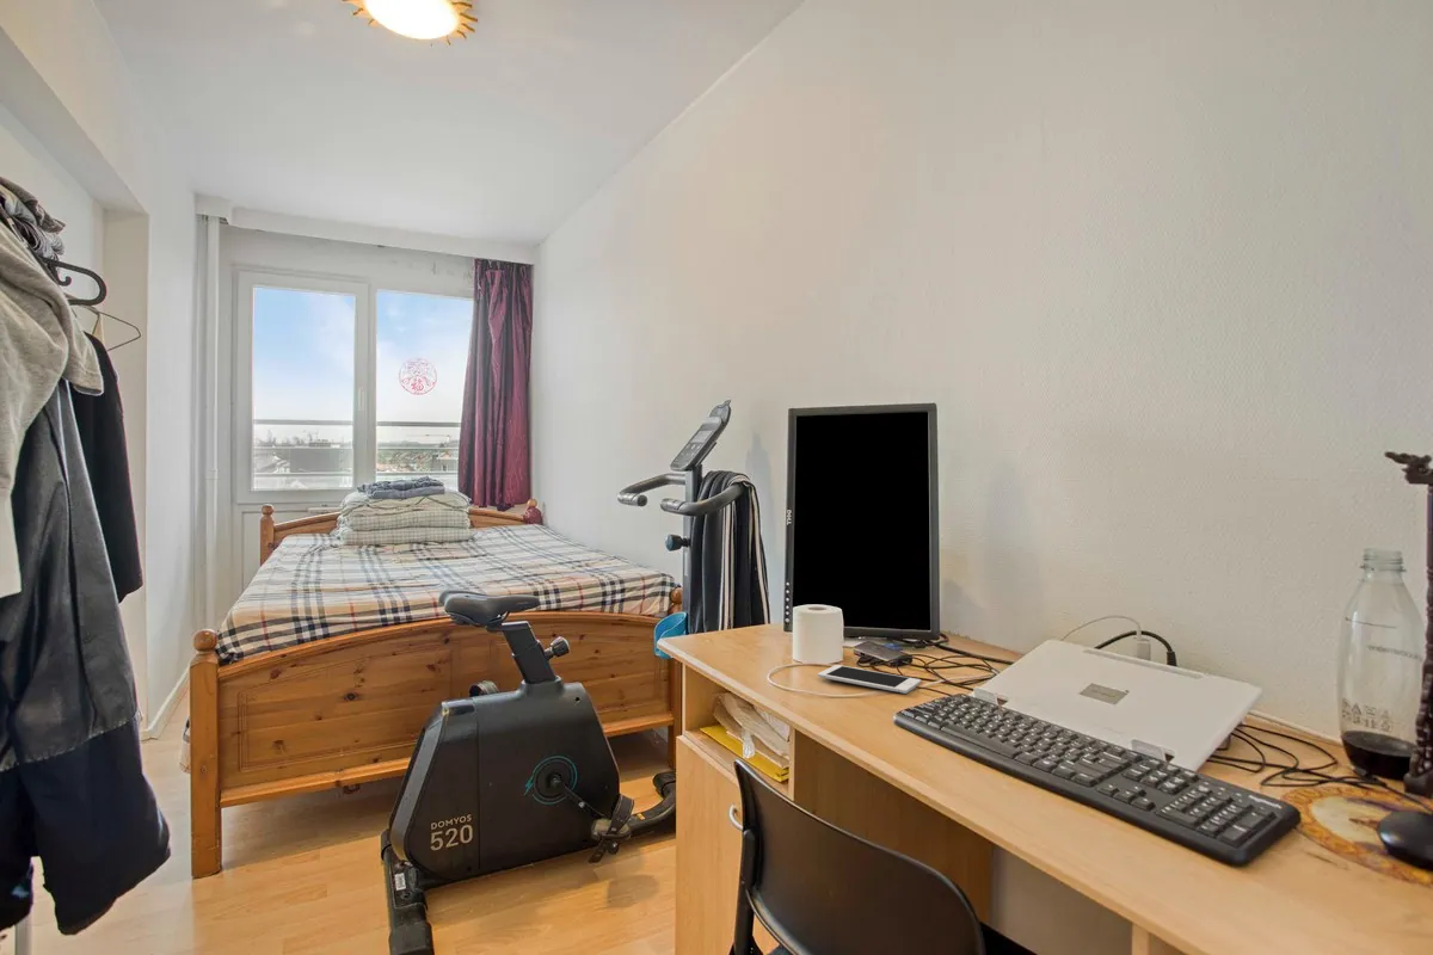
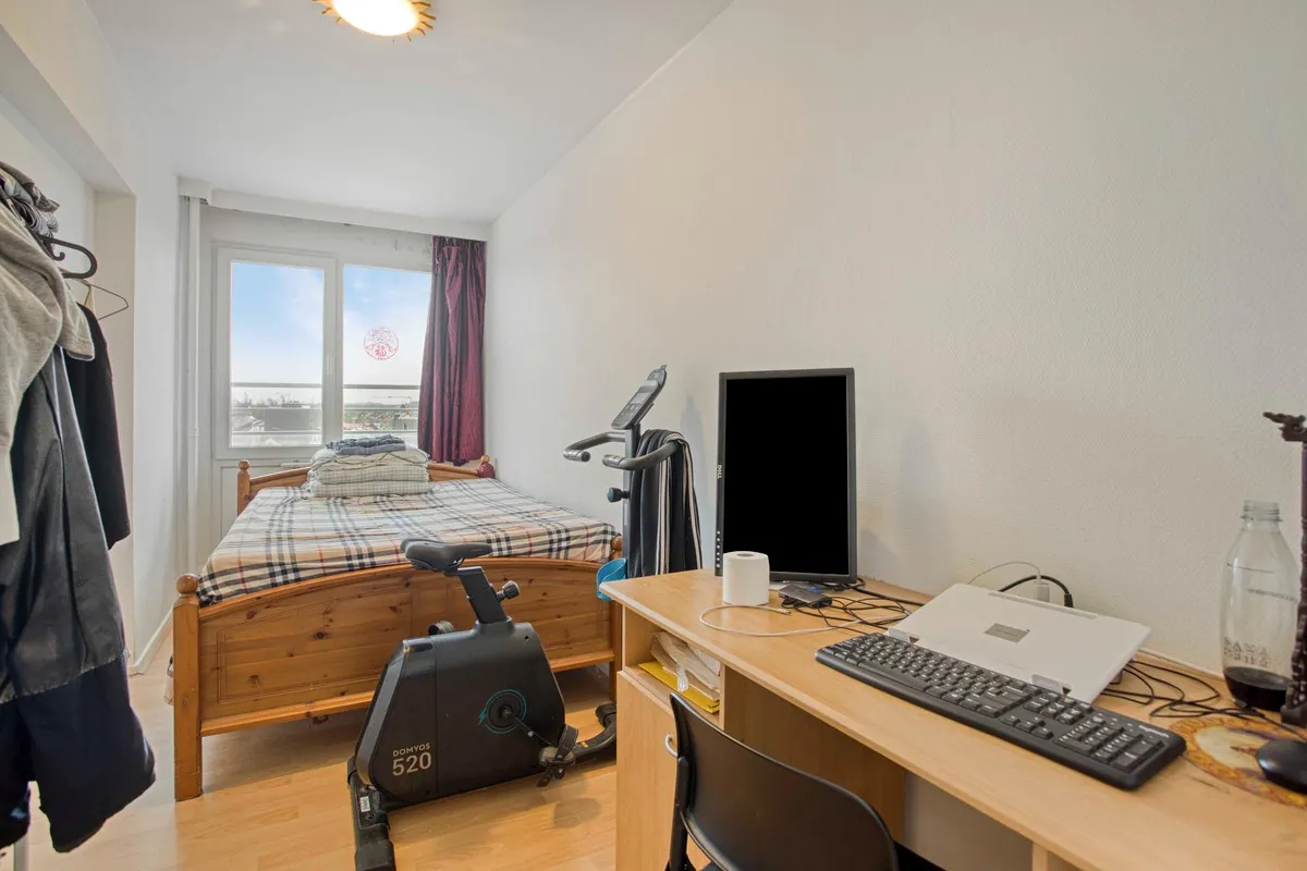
- cell phone (868, 678)
